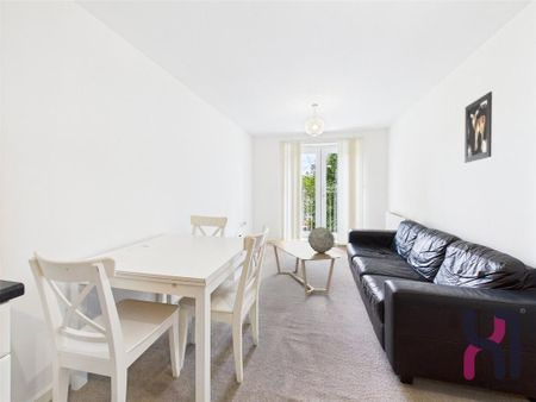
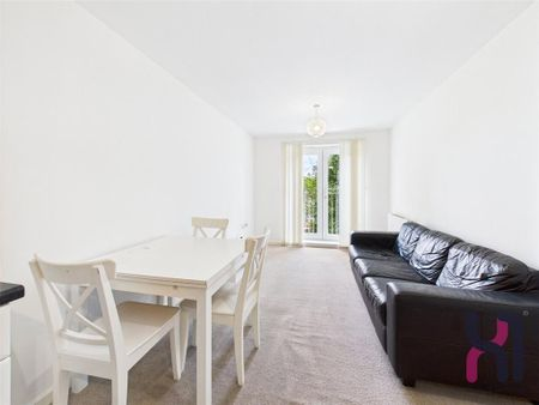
- wall art (476, 130)
- decorative sphere (320, 239)
- coffee table (301, 264)
